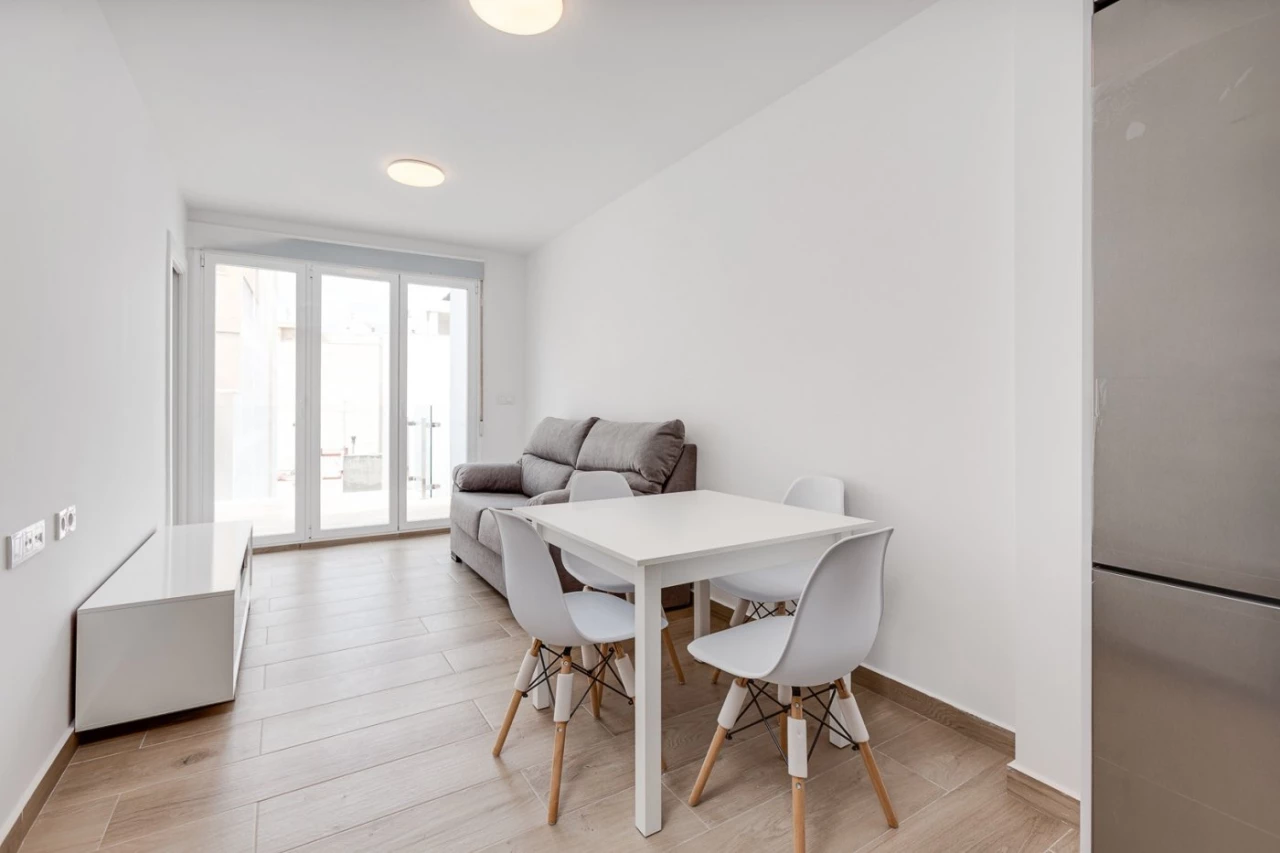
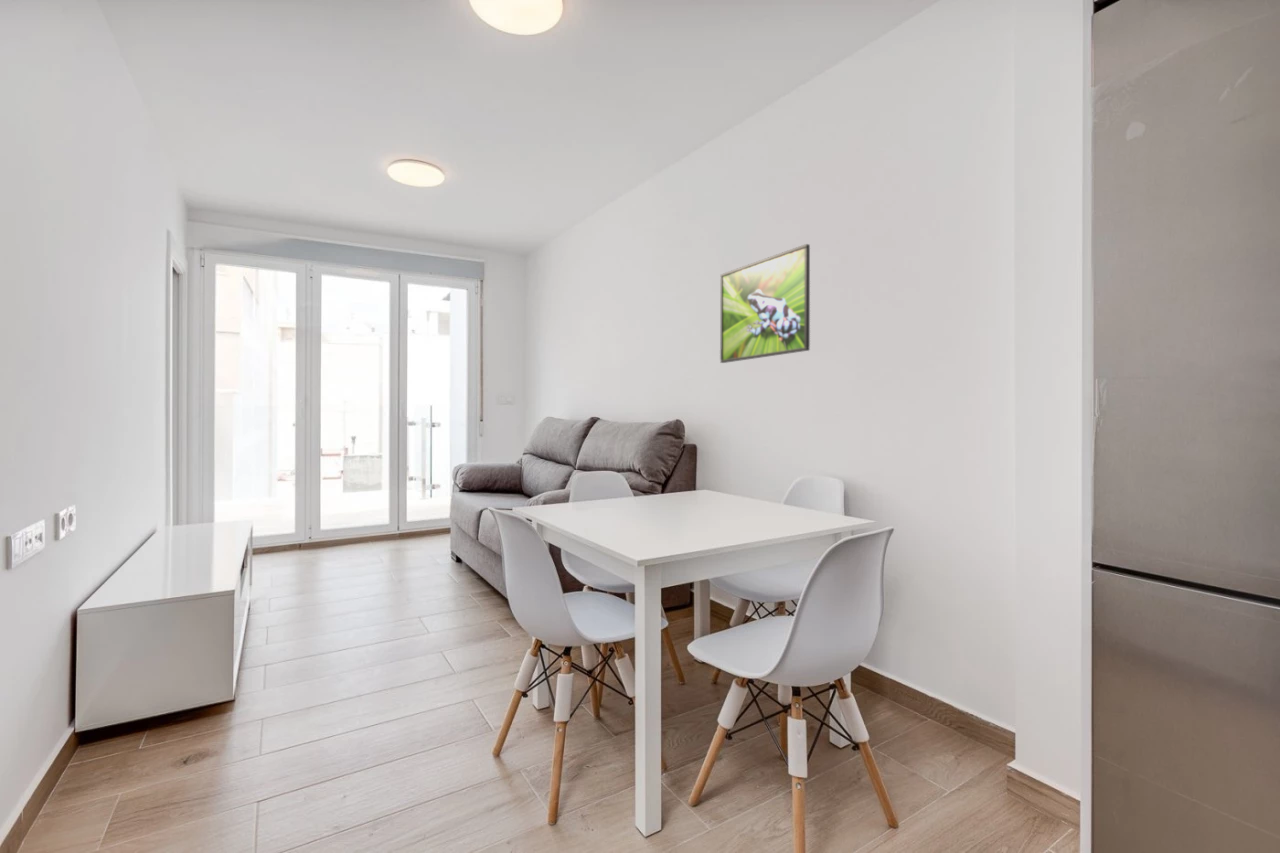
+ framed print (761, 309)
